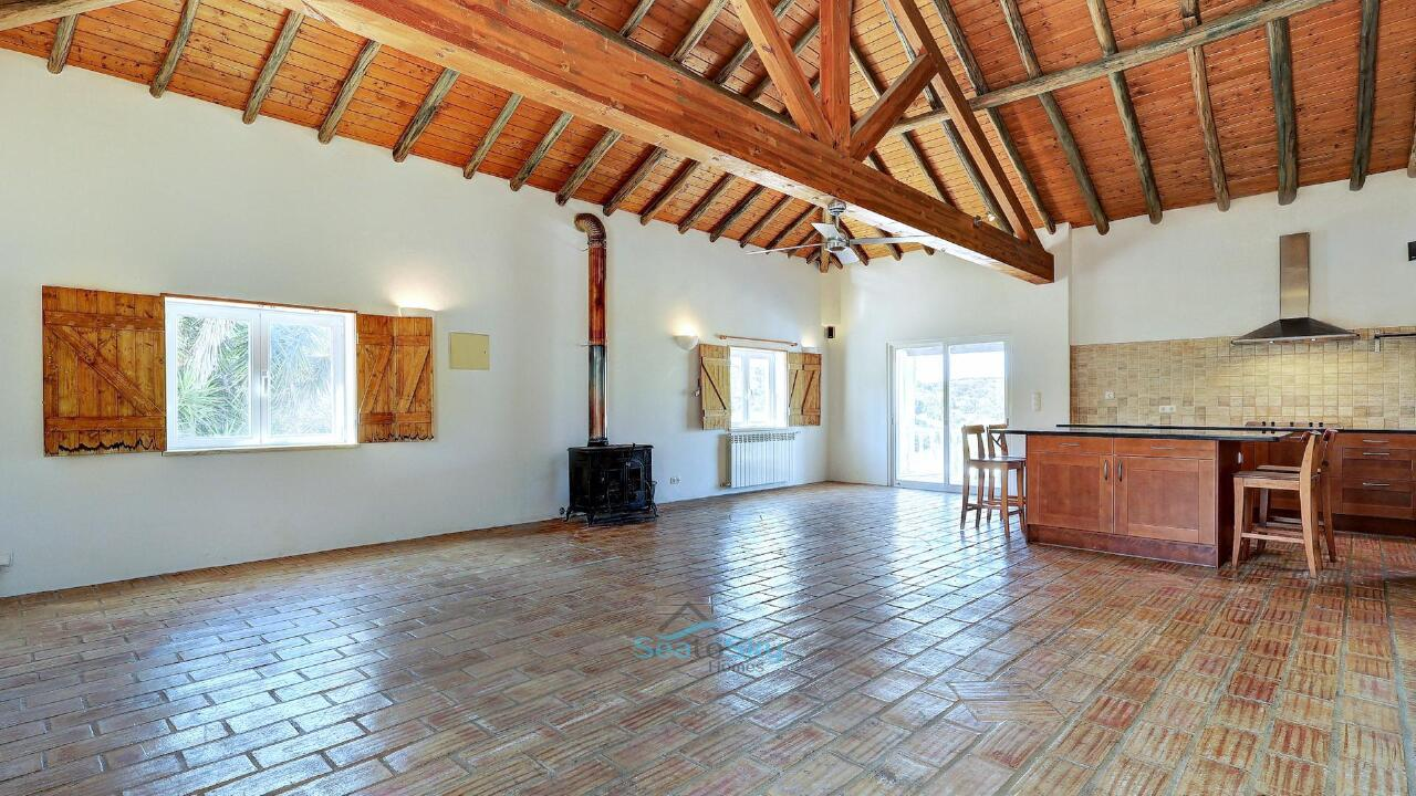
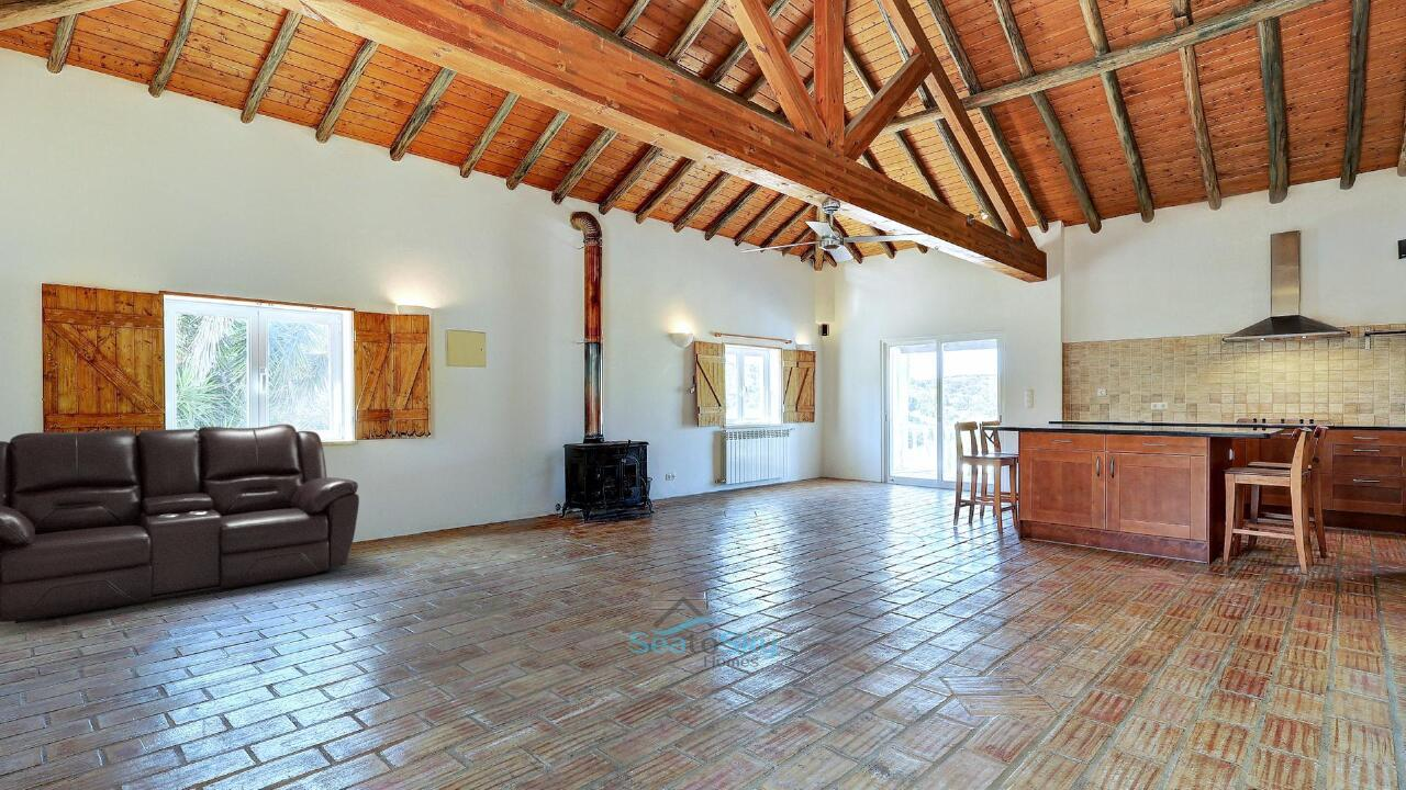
+ sofa (176, 506)
